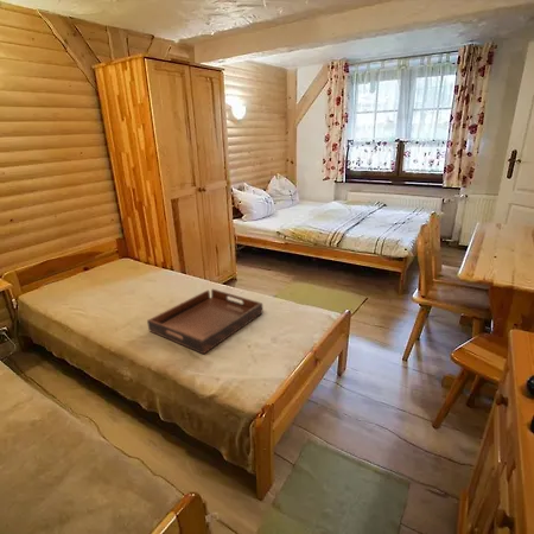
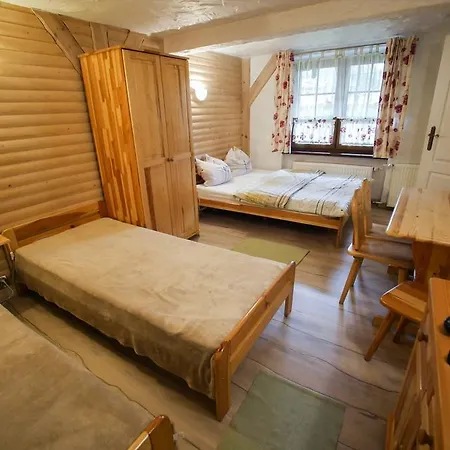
- serving tray (208, 316)
